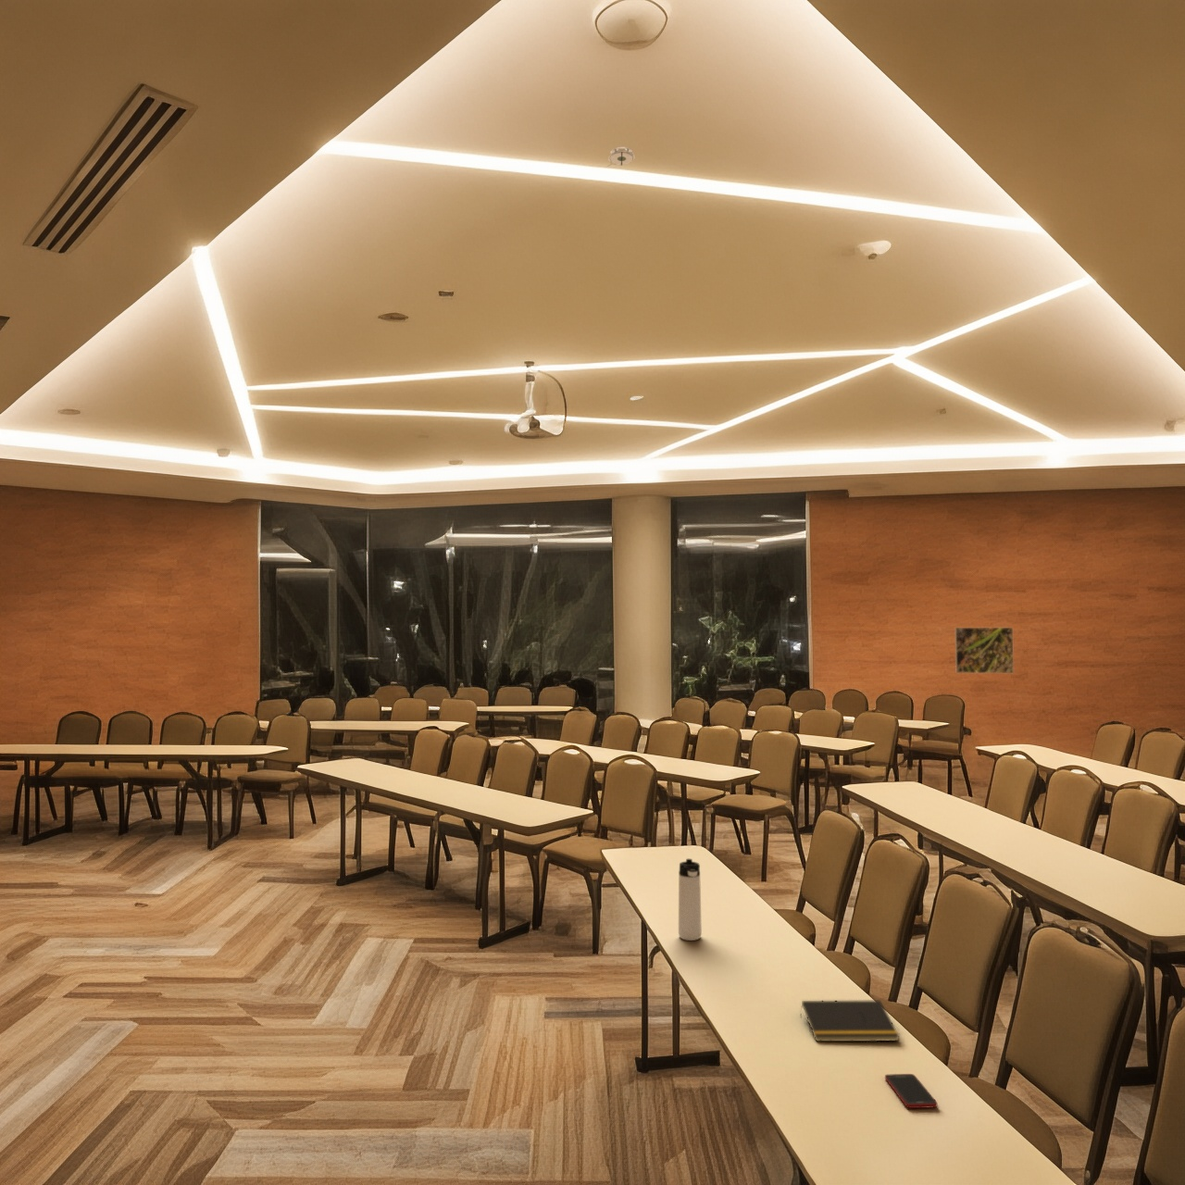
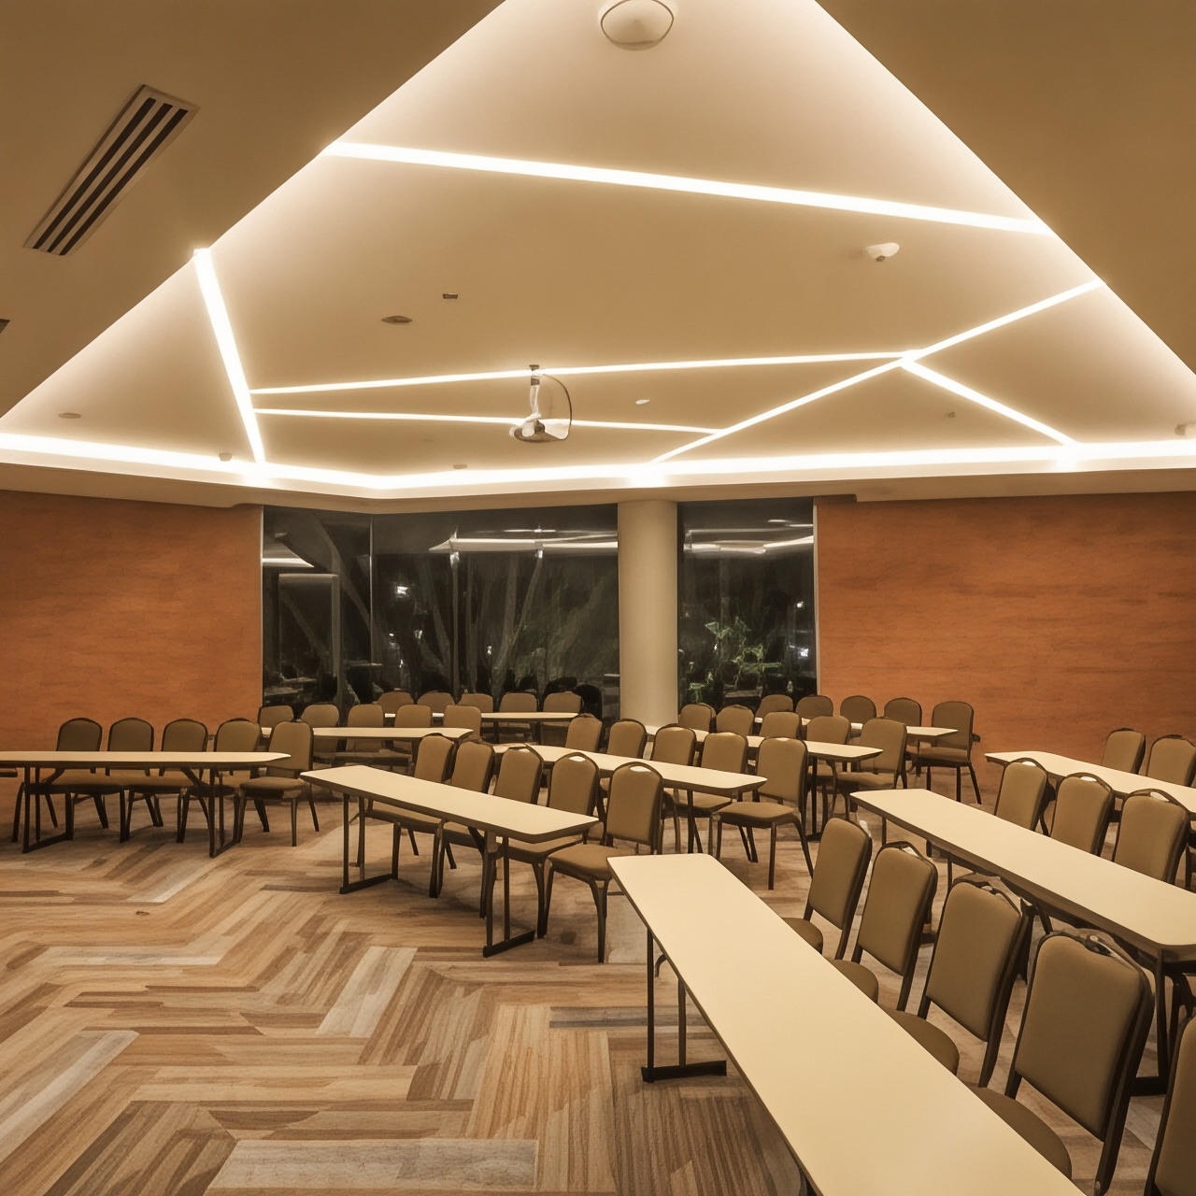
- notepad (849, 1019)
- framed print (984, 650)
- smoke detector (621, 155)
- cell phone (910, 1091)
- thermos bottle (690, 900)
